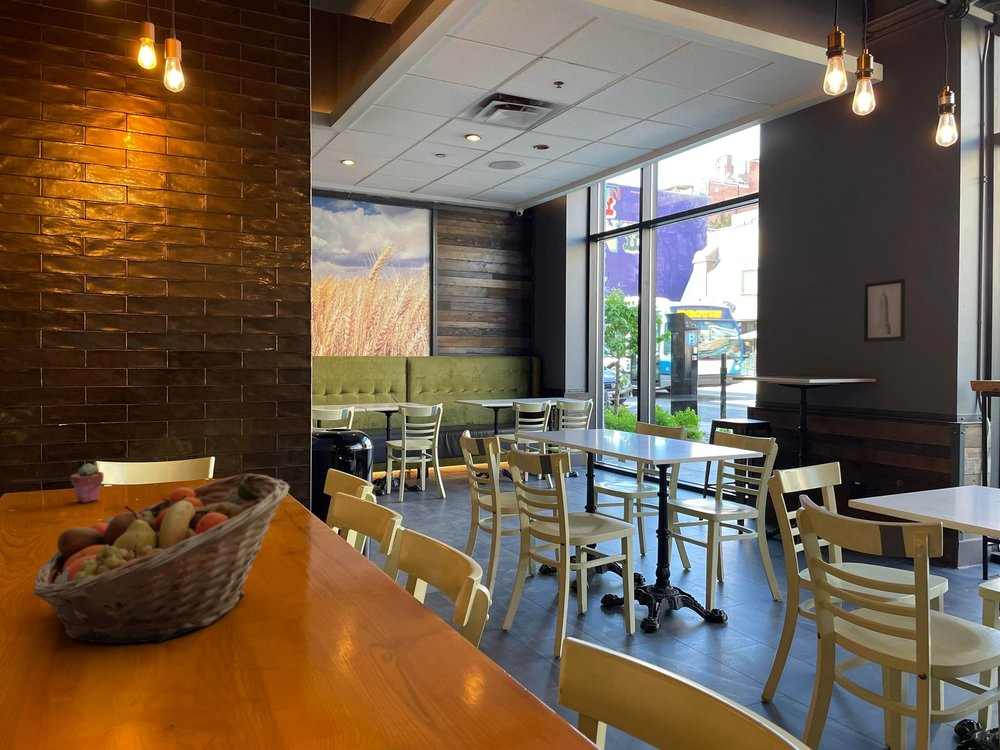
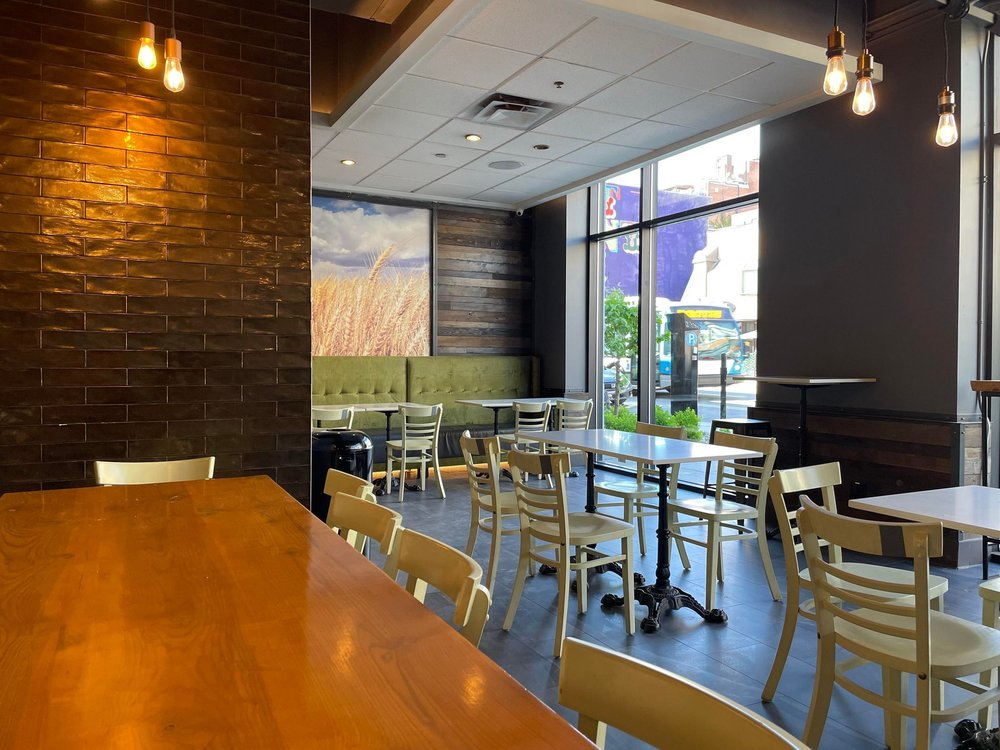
- potted succulent (87, 481)
- wall art (883, 311)
- fruit basket (169, 546)
